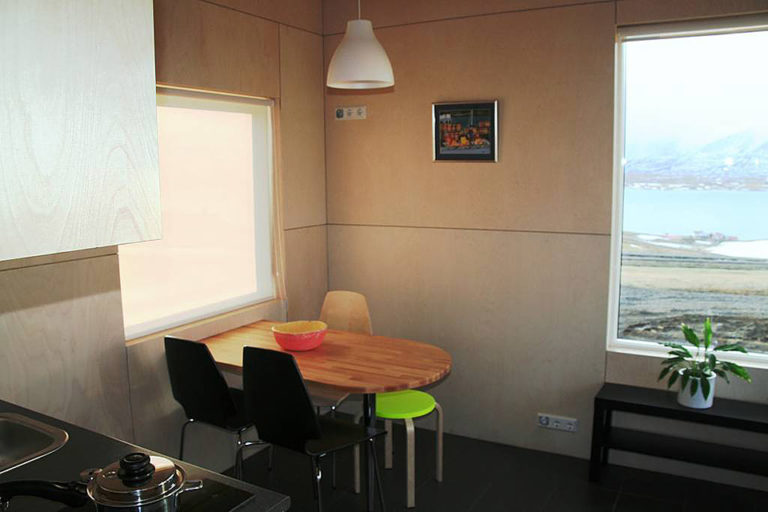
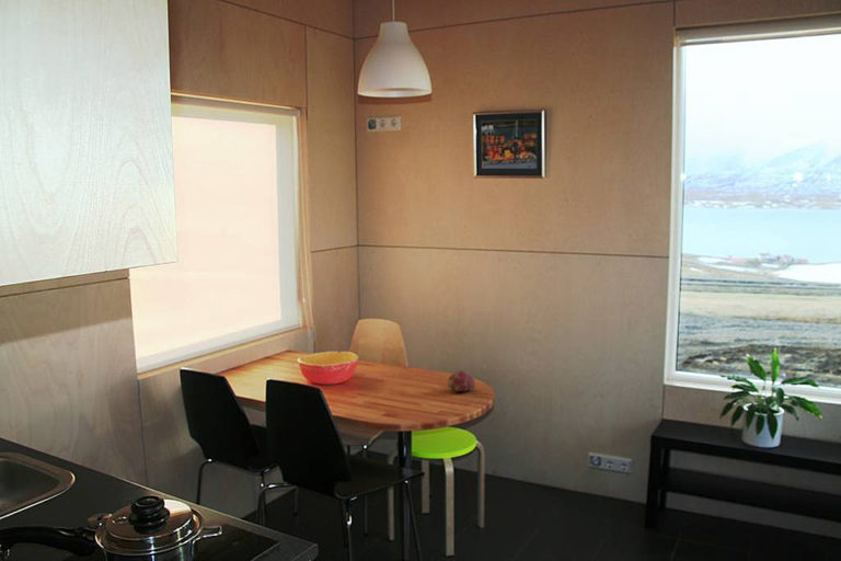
+ fruit (461, 380)
